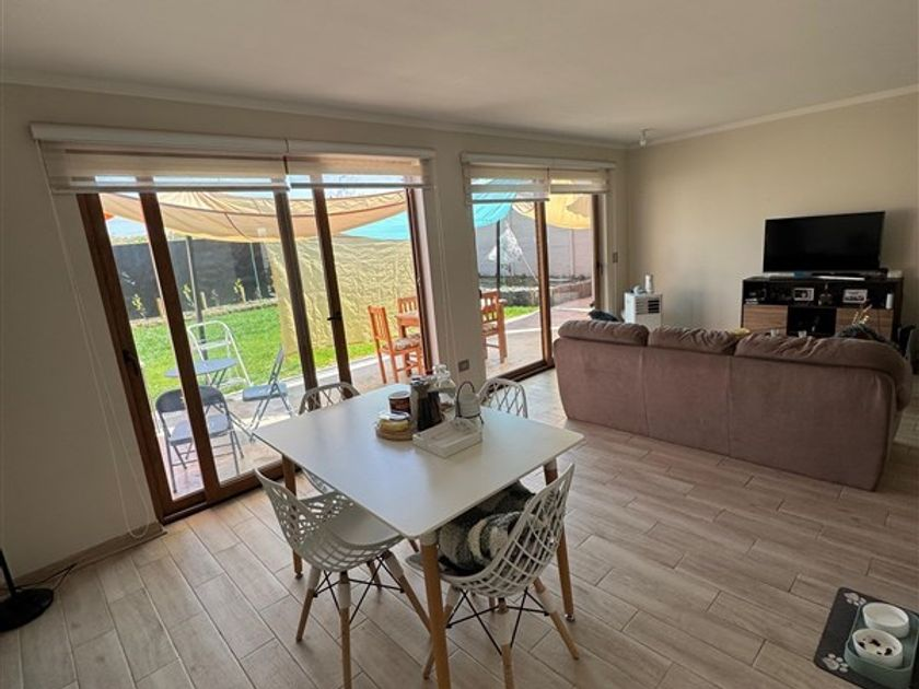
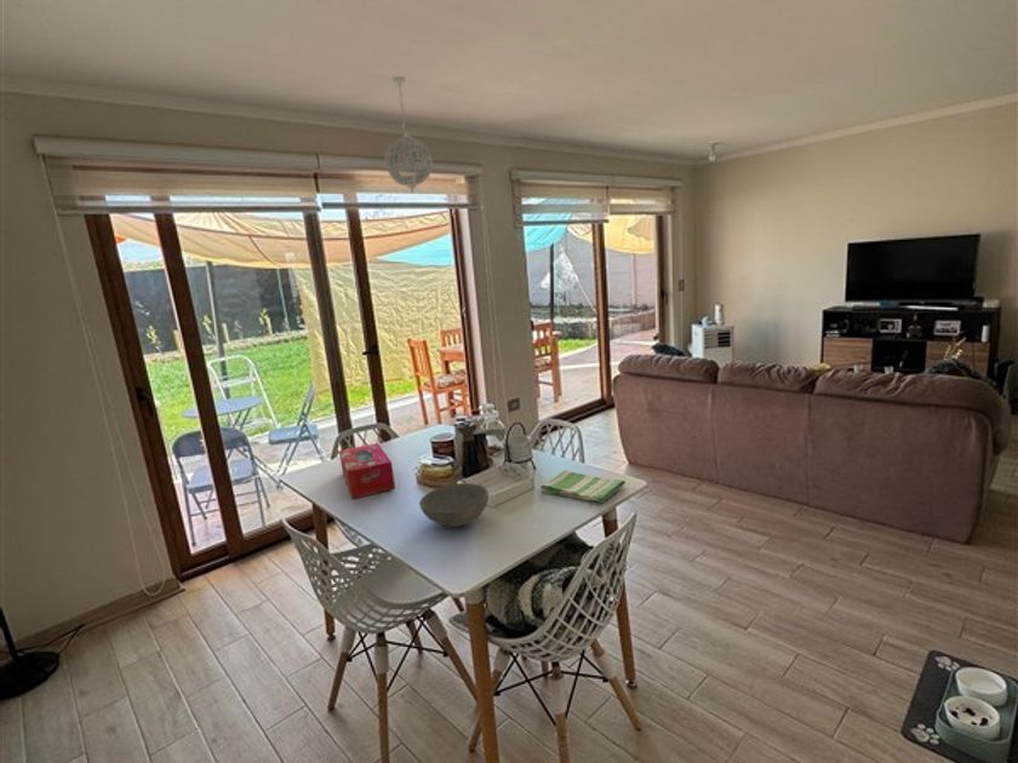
+ tissue box (365, 467)
+ dish towel (582, 484)
+ pendant light (405, 137)
+ bowl (456, 507)
